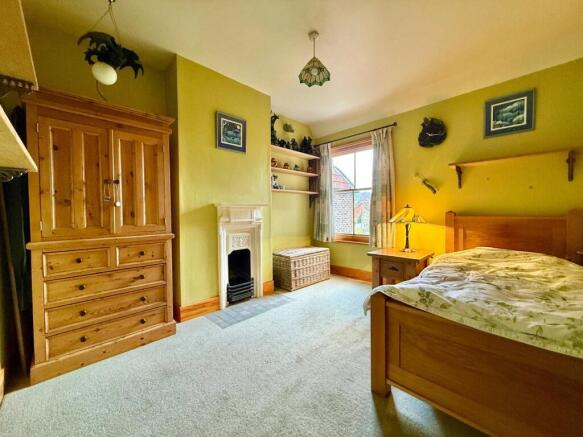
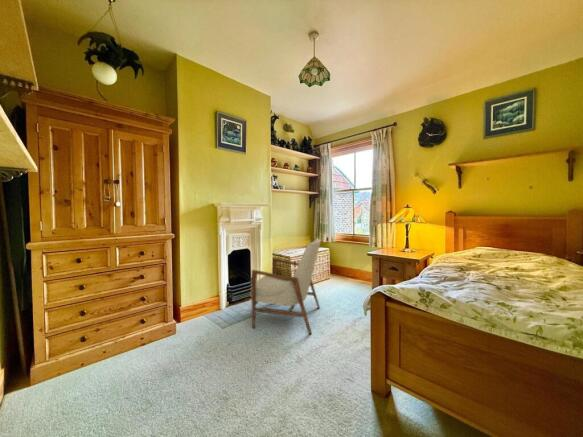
+ armchair (288, 278)
